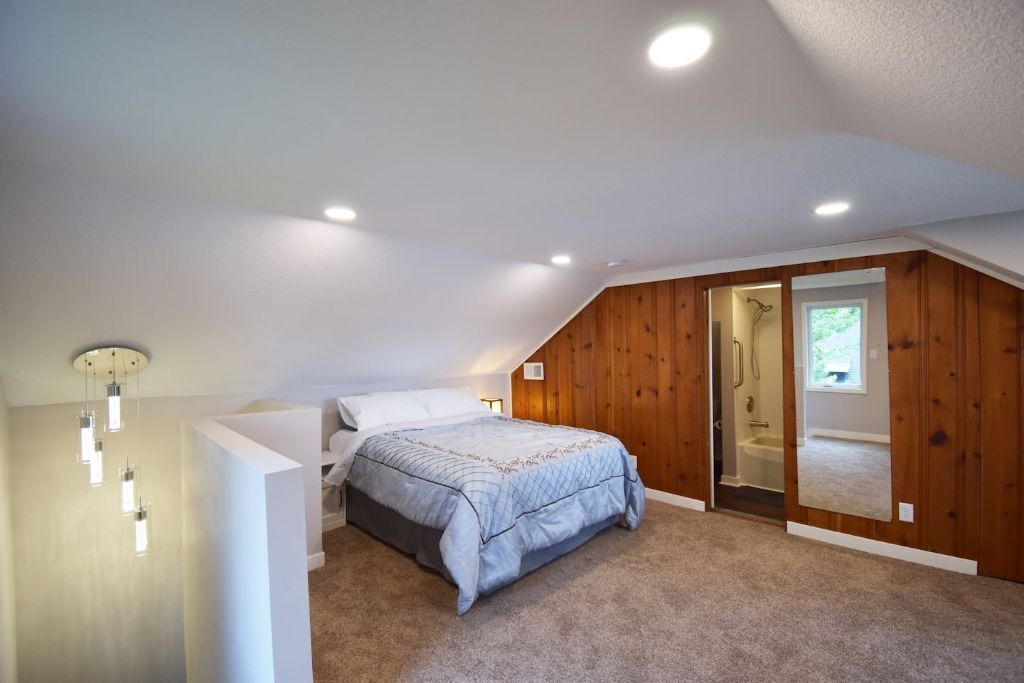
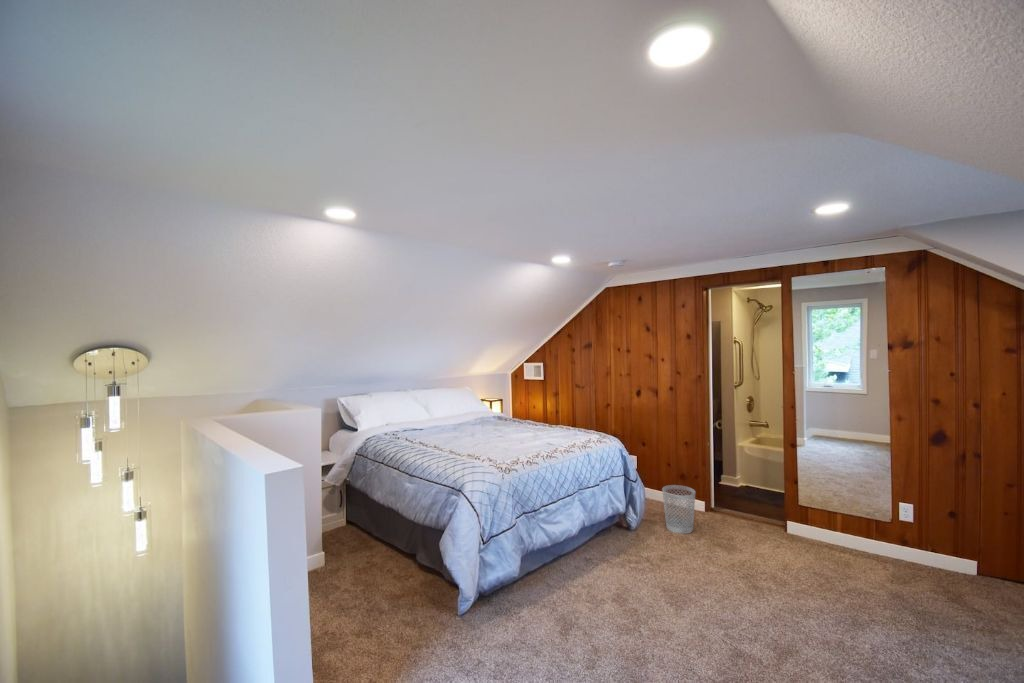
+ wastebasket (678, 509)
